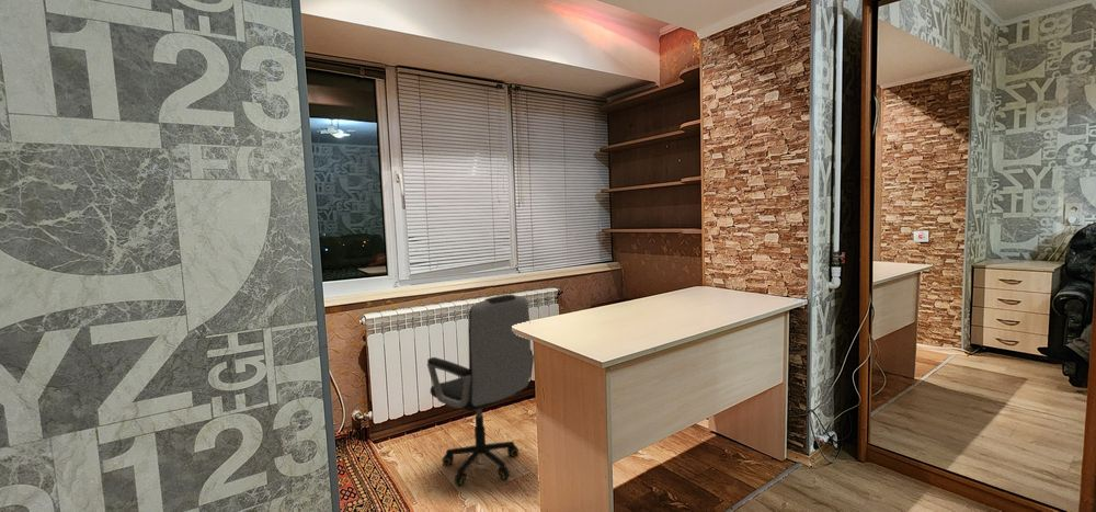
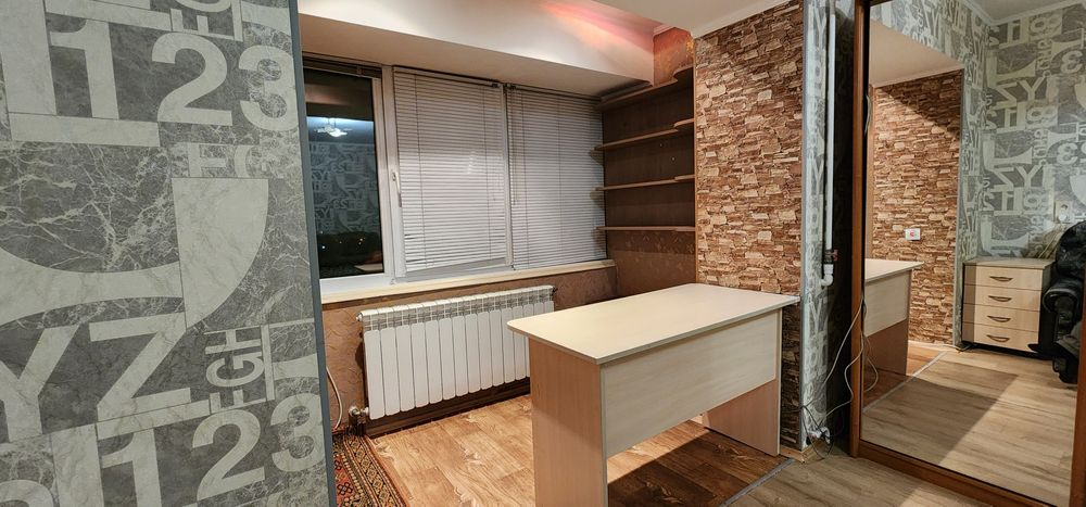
- office chair (481, 380)
